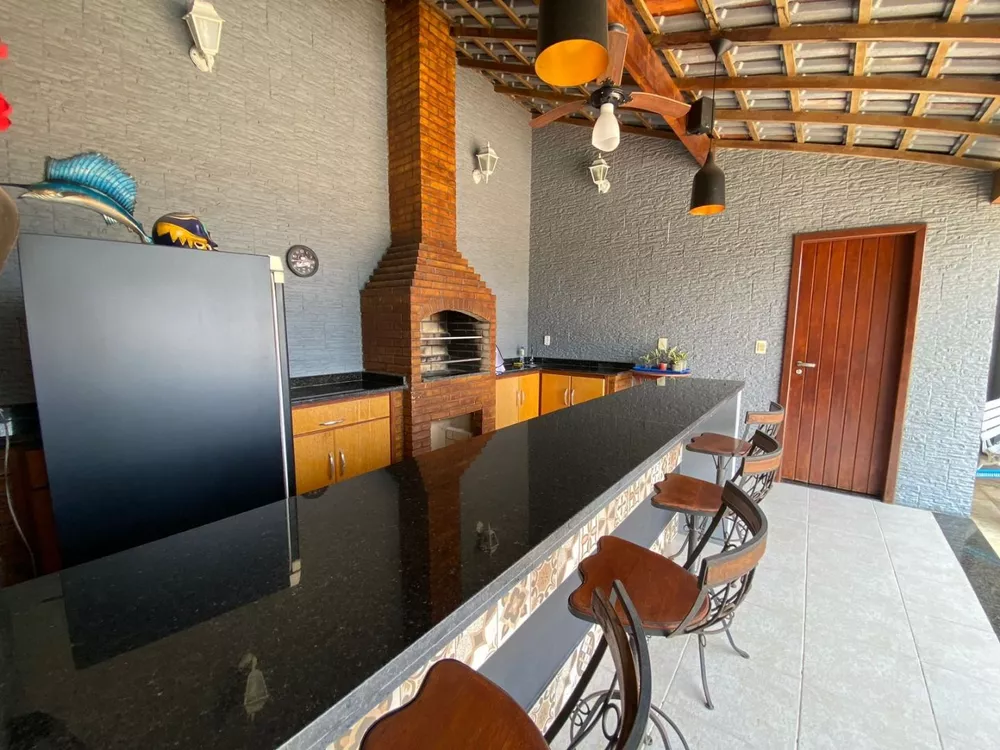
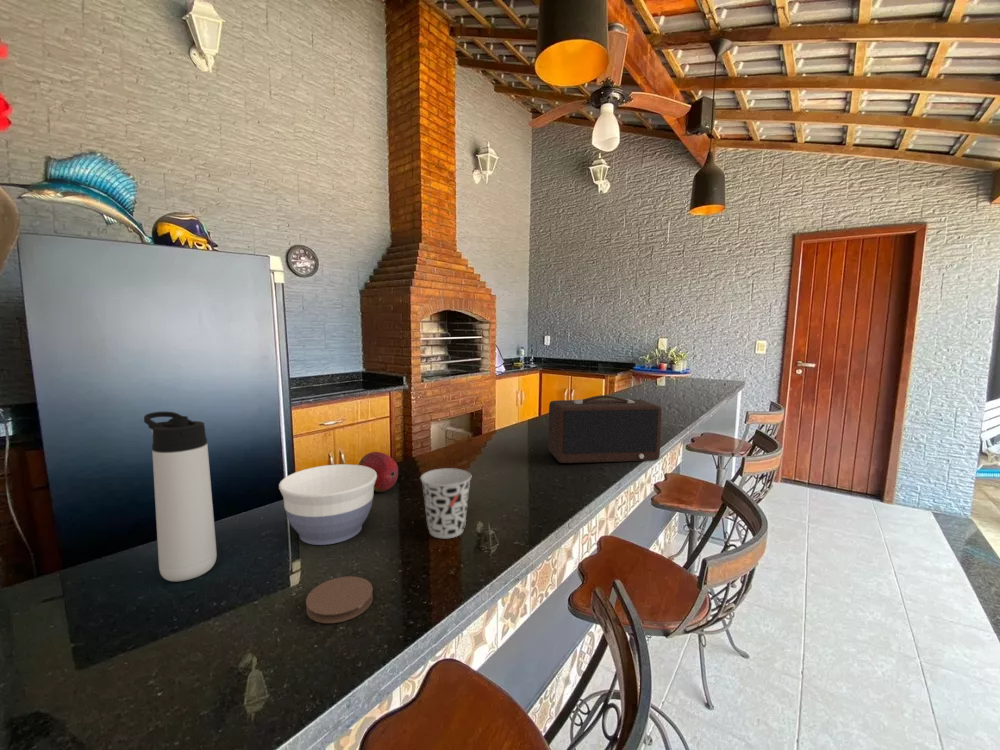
+ fruit (378, 471)
+ thermos bottle (178, 492)
+ coaster (340, 598)
+ bowl (330, 504)
+ speaker (603, 426)
+ cup (446, 503)
